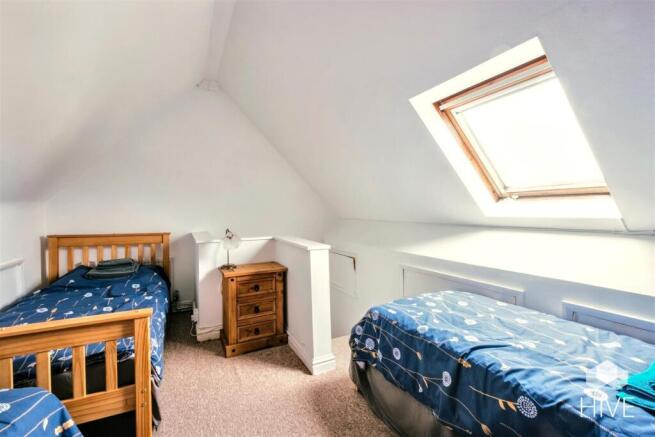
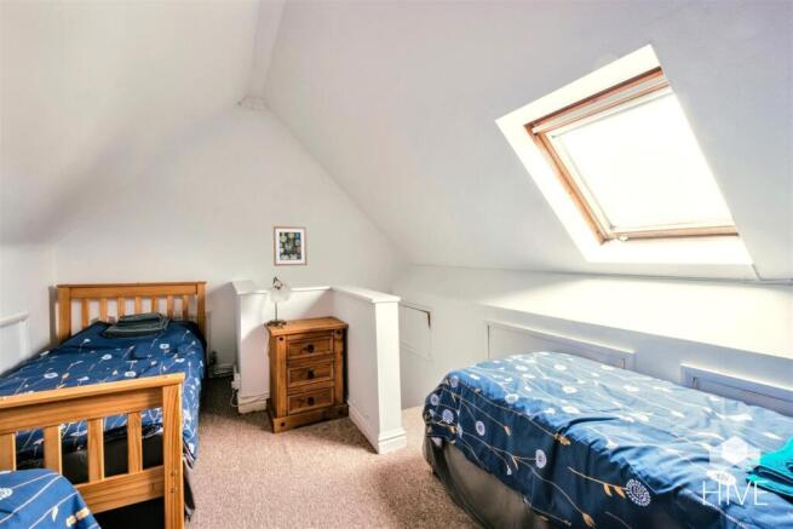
+ wall art (289, 246)
